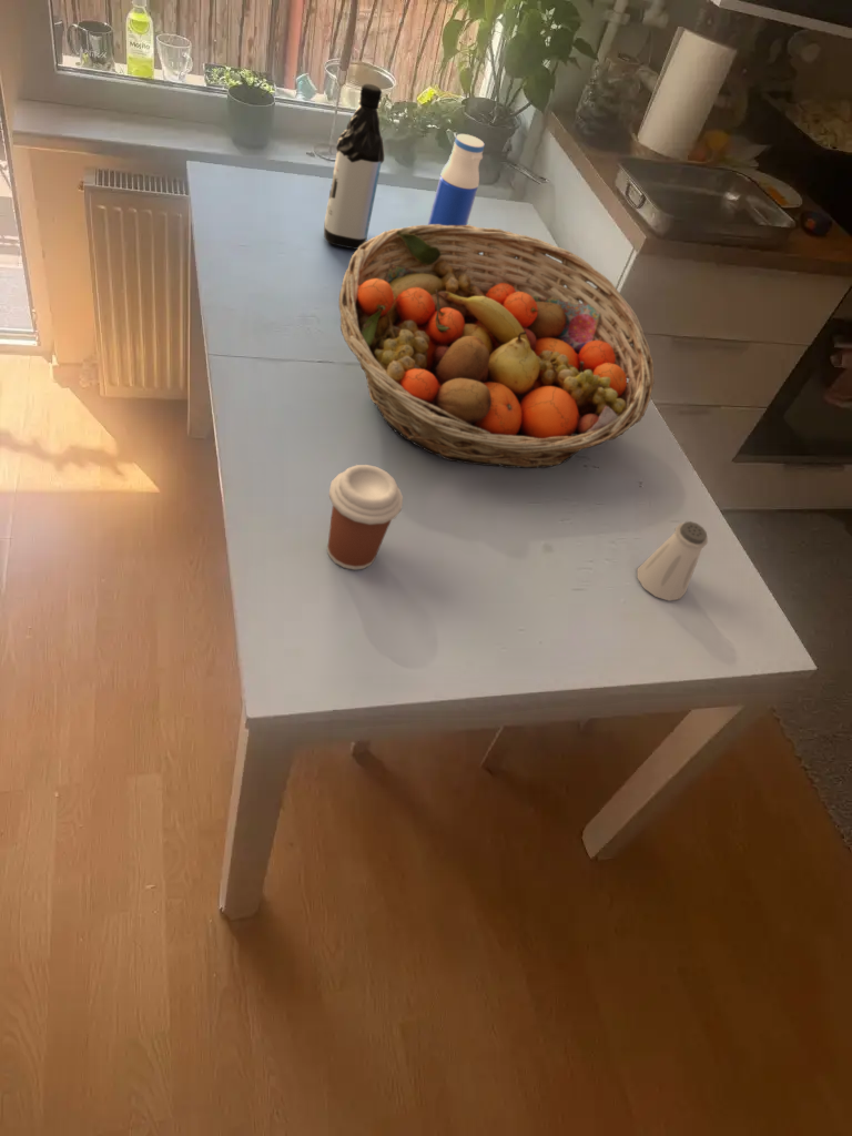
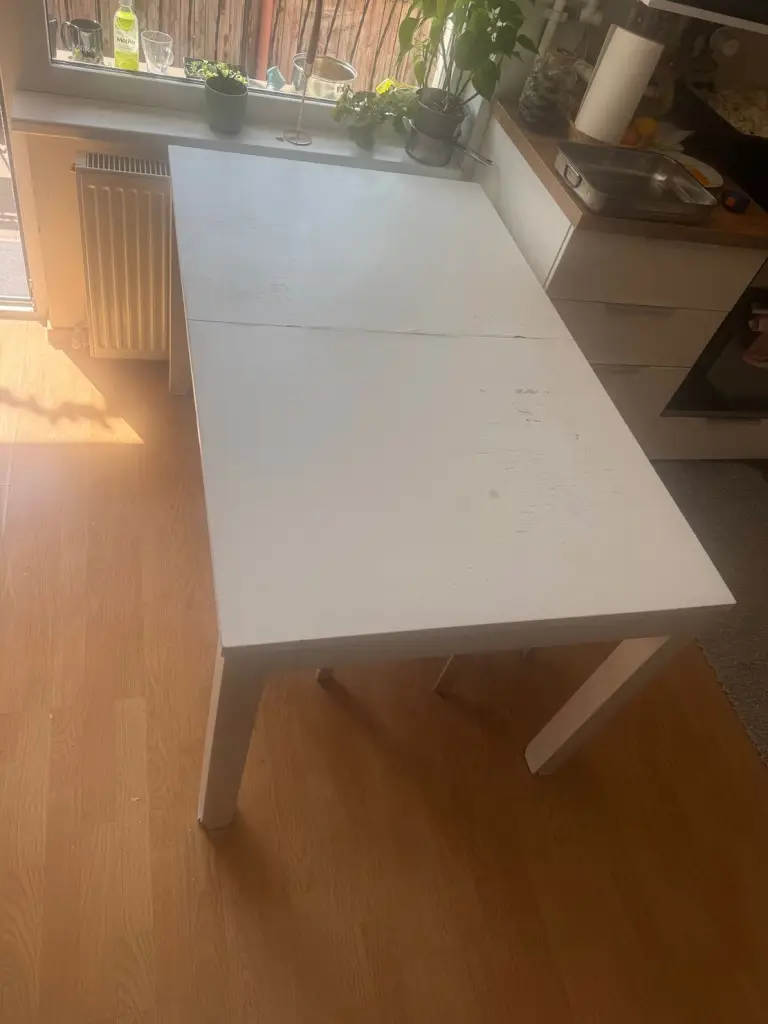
- water bottle (450, 209)
- fruit basket (495, 351)
- coffee cup (359, 518)
- saltshaker (677, 556)
- water bottle (356, 168)
